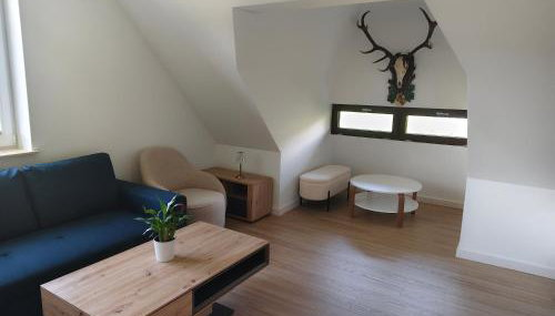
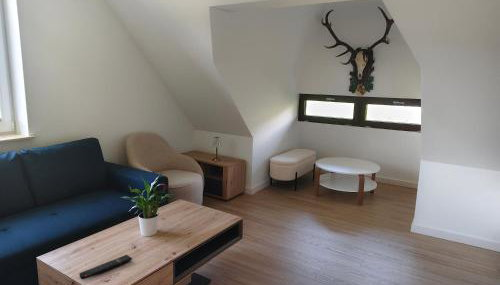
+ remote control (106, 266)
